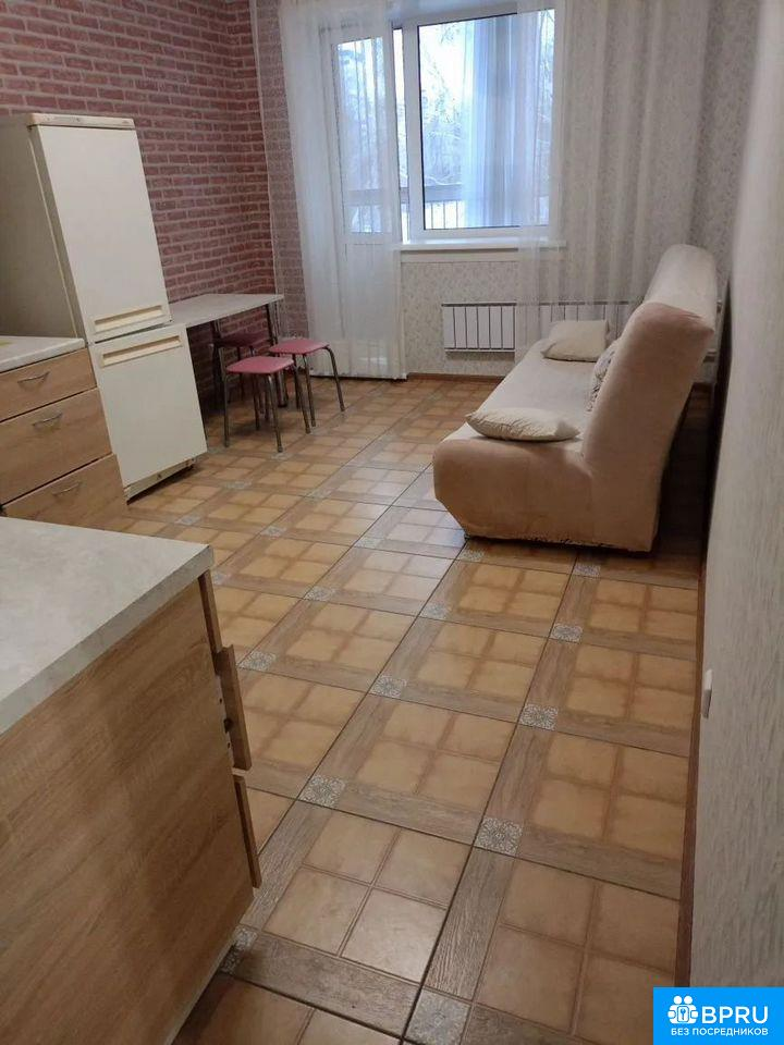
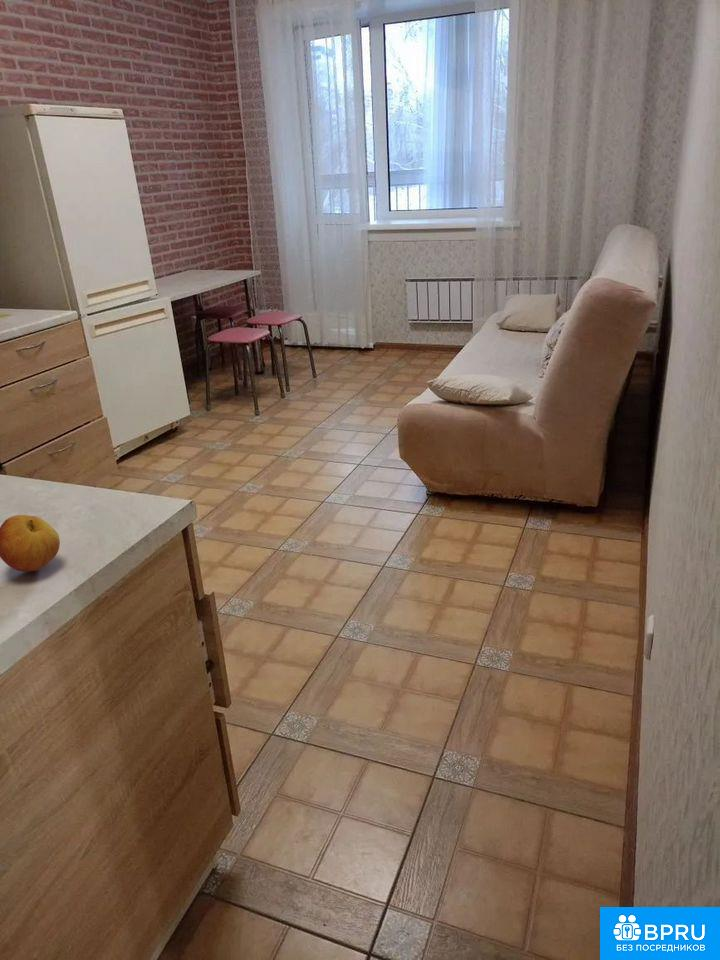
+ apple (28, 543)
